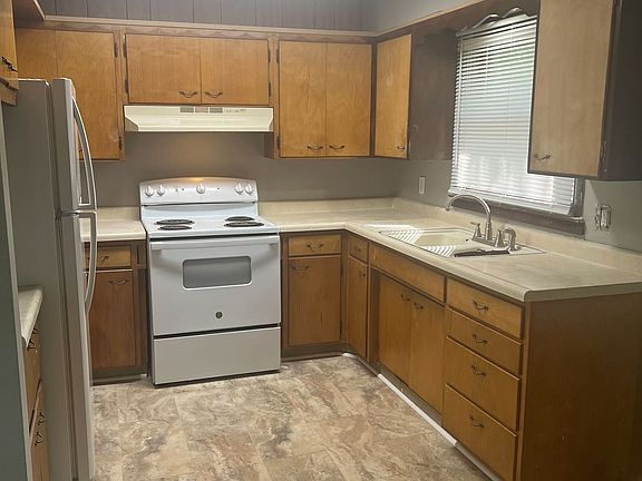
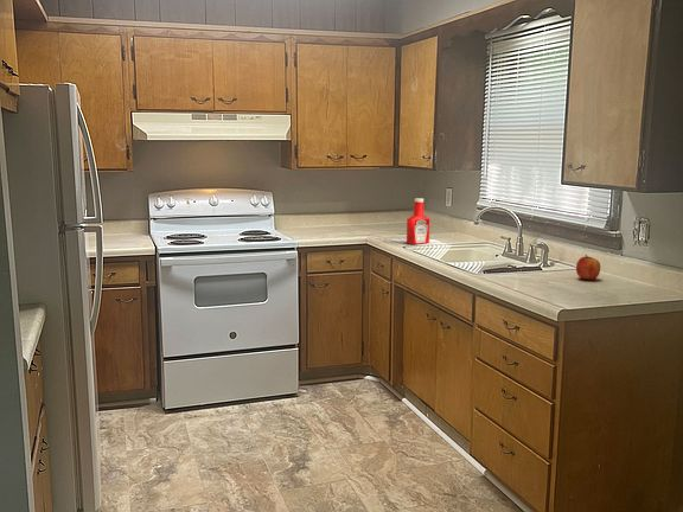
+ apple (588, 267)
+ soap bottle (417, 220)
